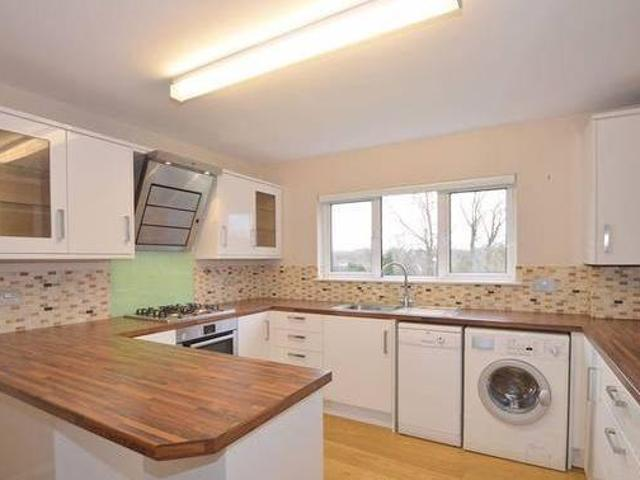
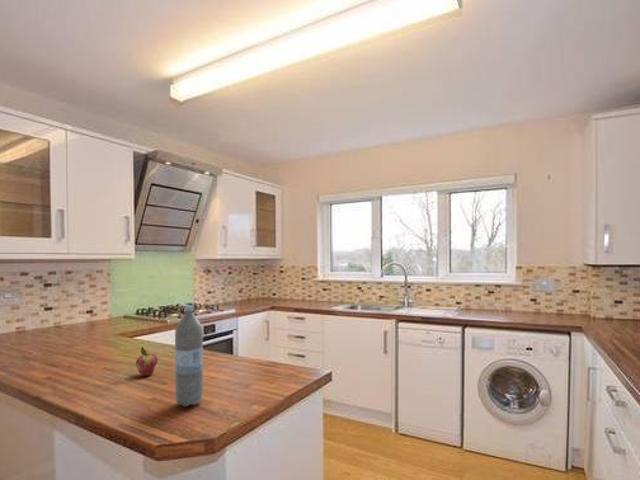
+ water bottle (189, 355)
+ fruit (146, 360)
